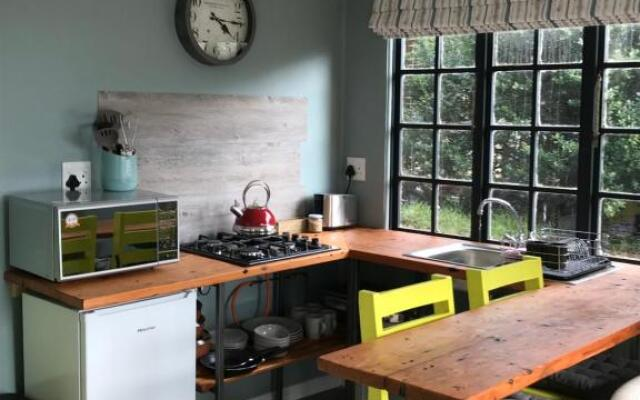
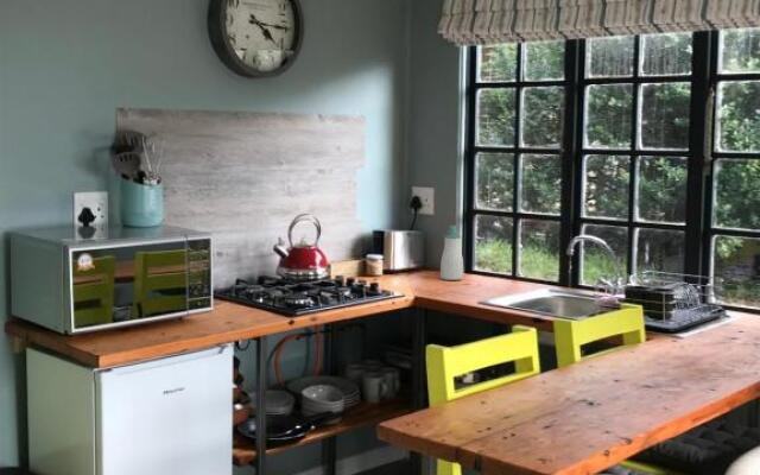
+ soap bottle (451, 252)
